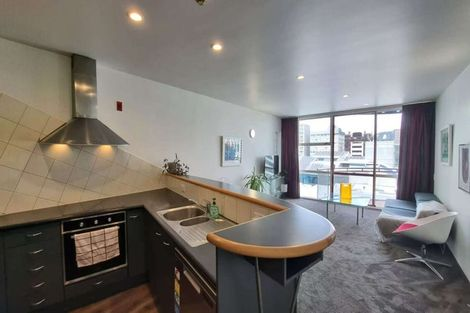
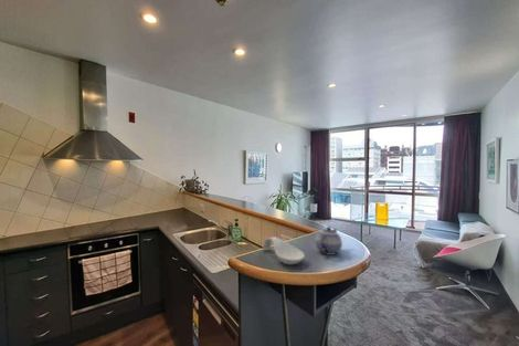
+ spoon rest (280, 249)
+ teapot (328, 239)
